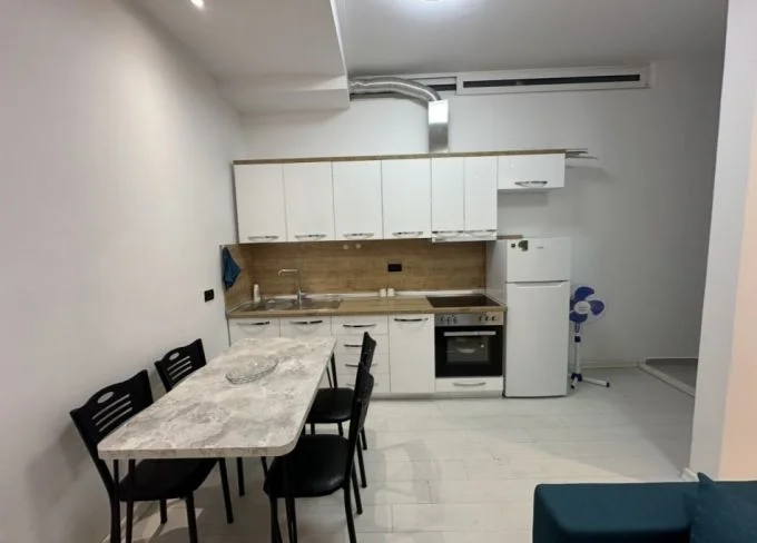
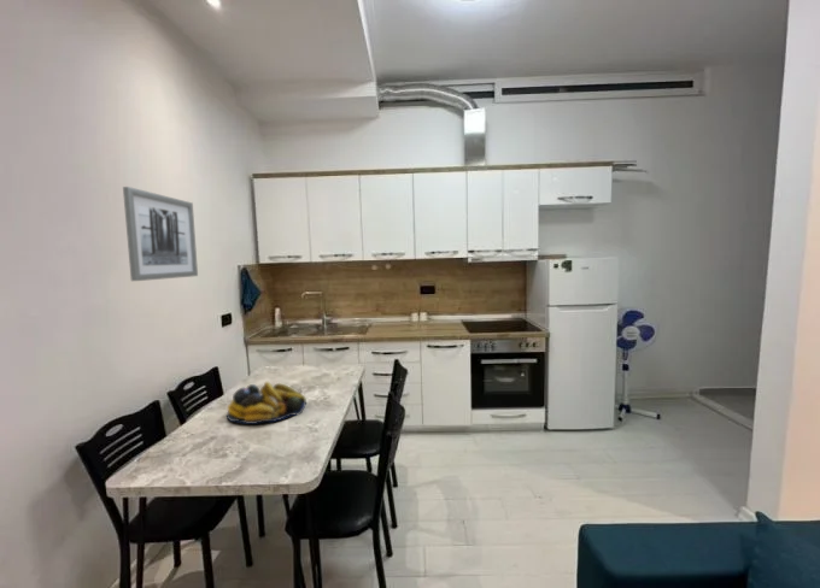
+ fruit bowl (265, 396)
+ wall art (165, 237)
